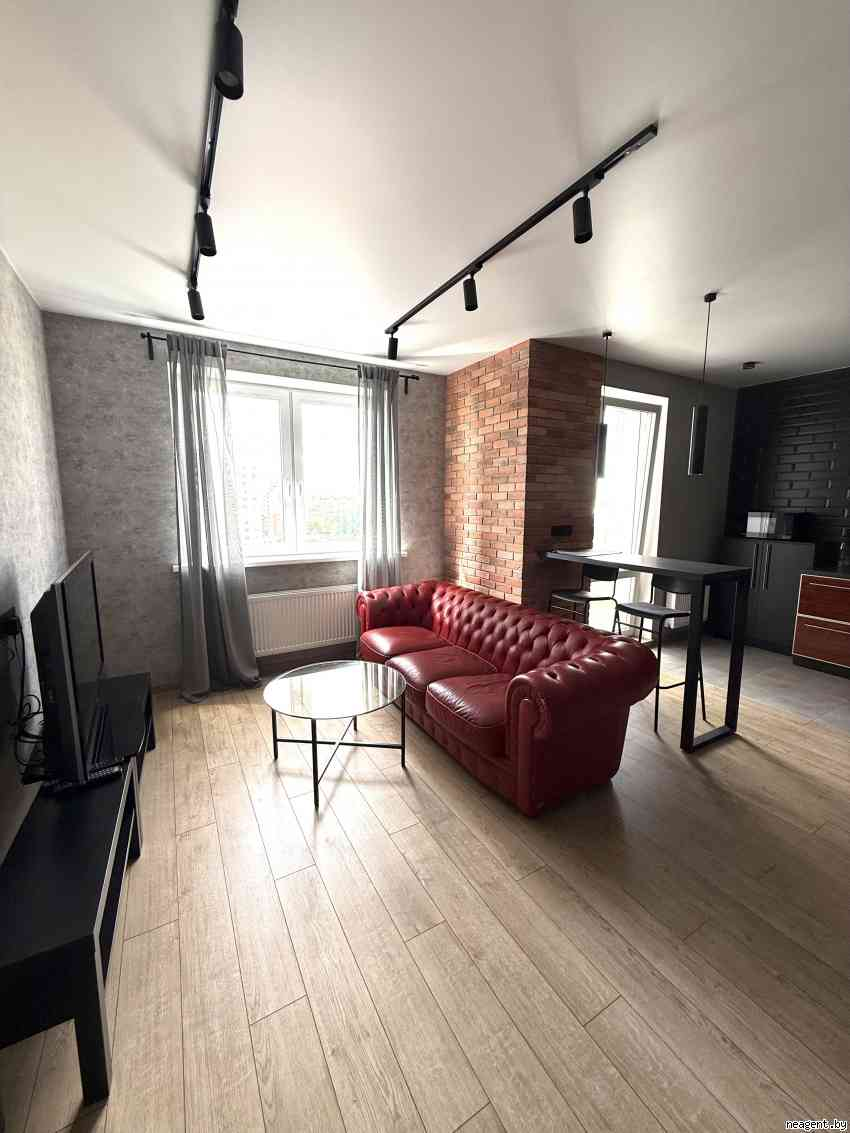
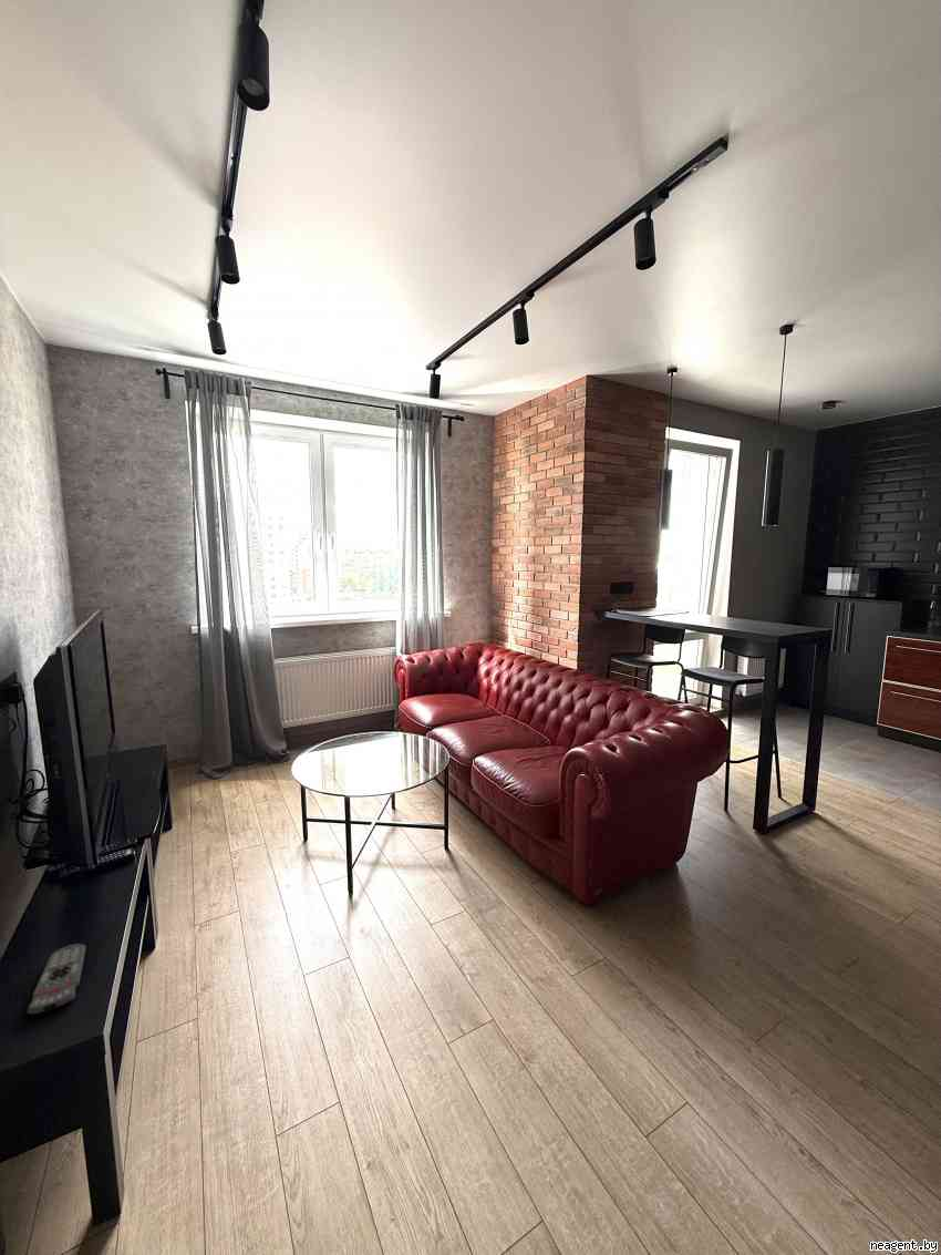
+ remote control (60, 976)
